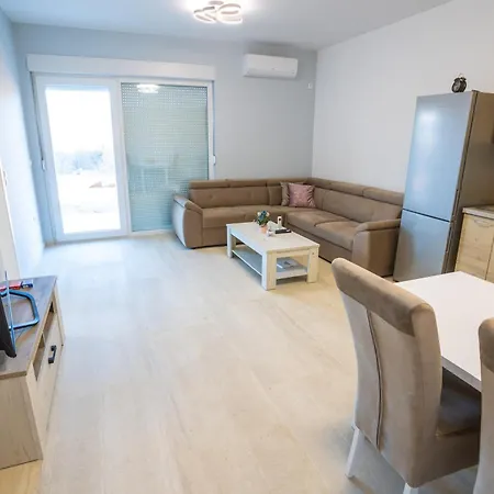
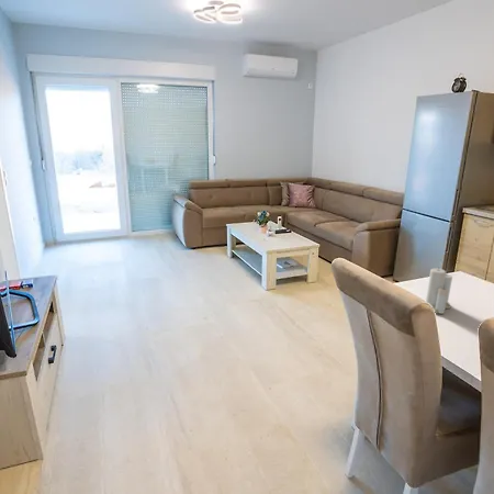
+ candle (440, 287)
